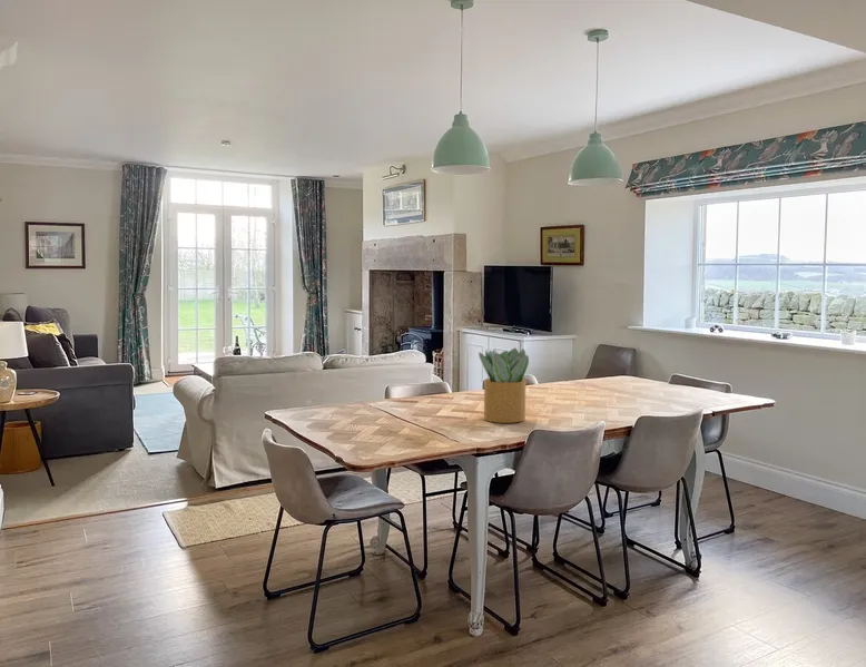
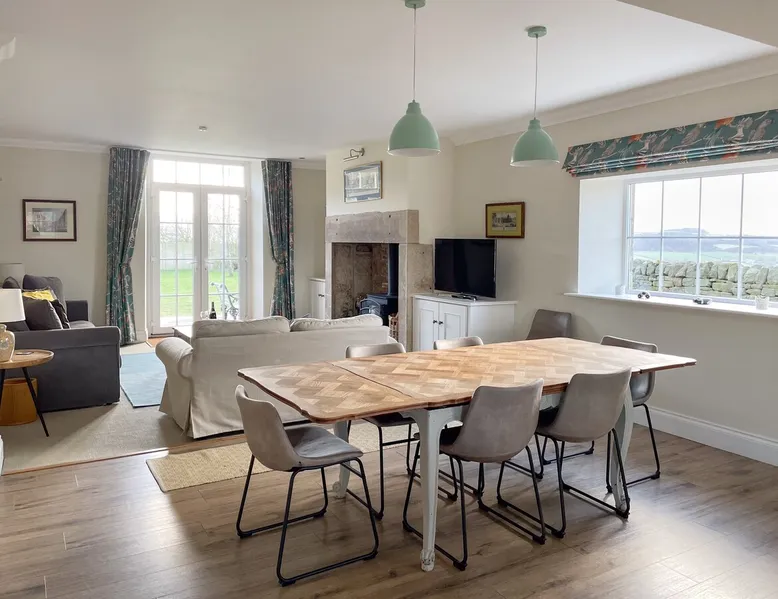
- potted plant (502, 384)
